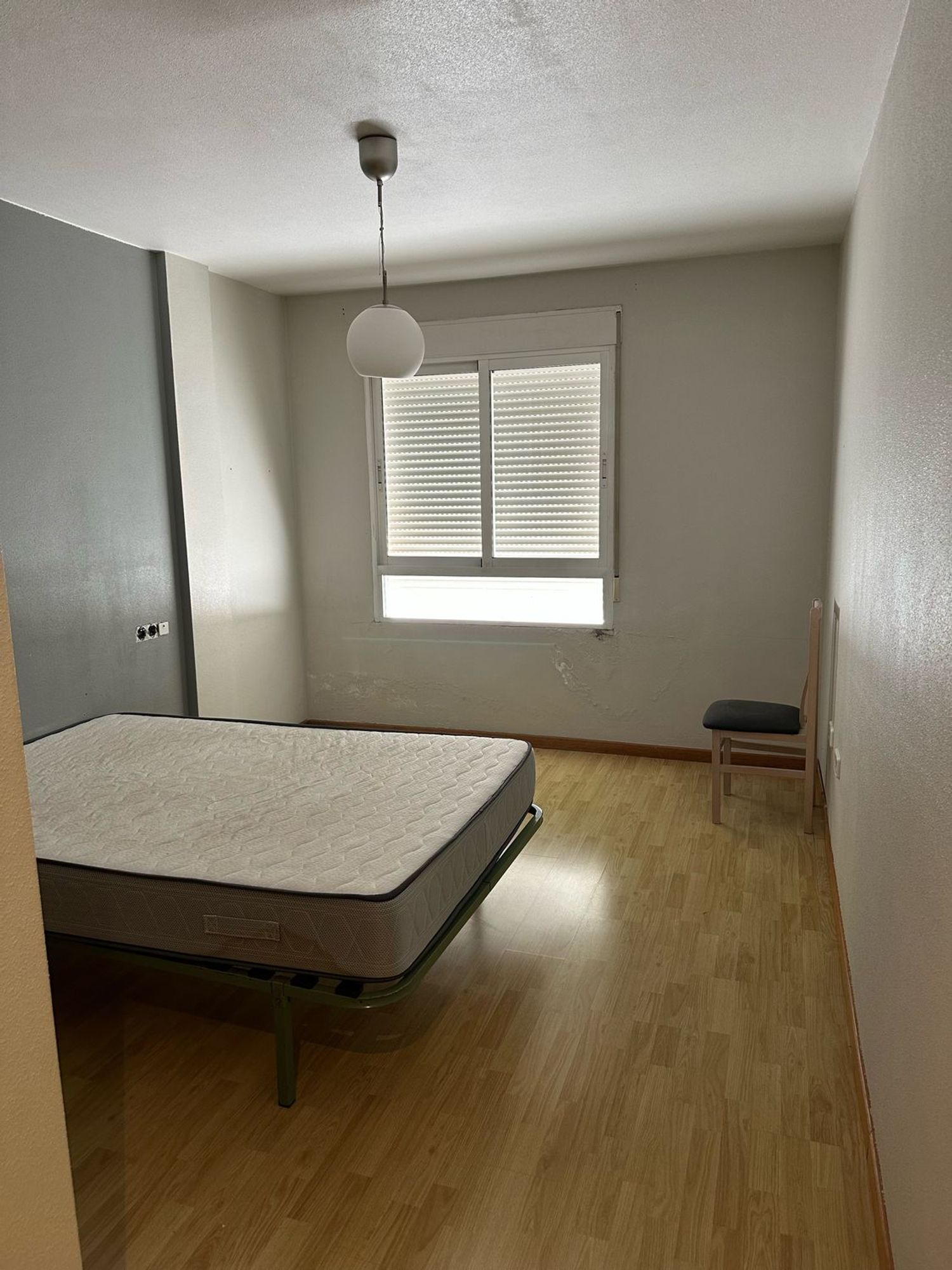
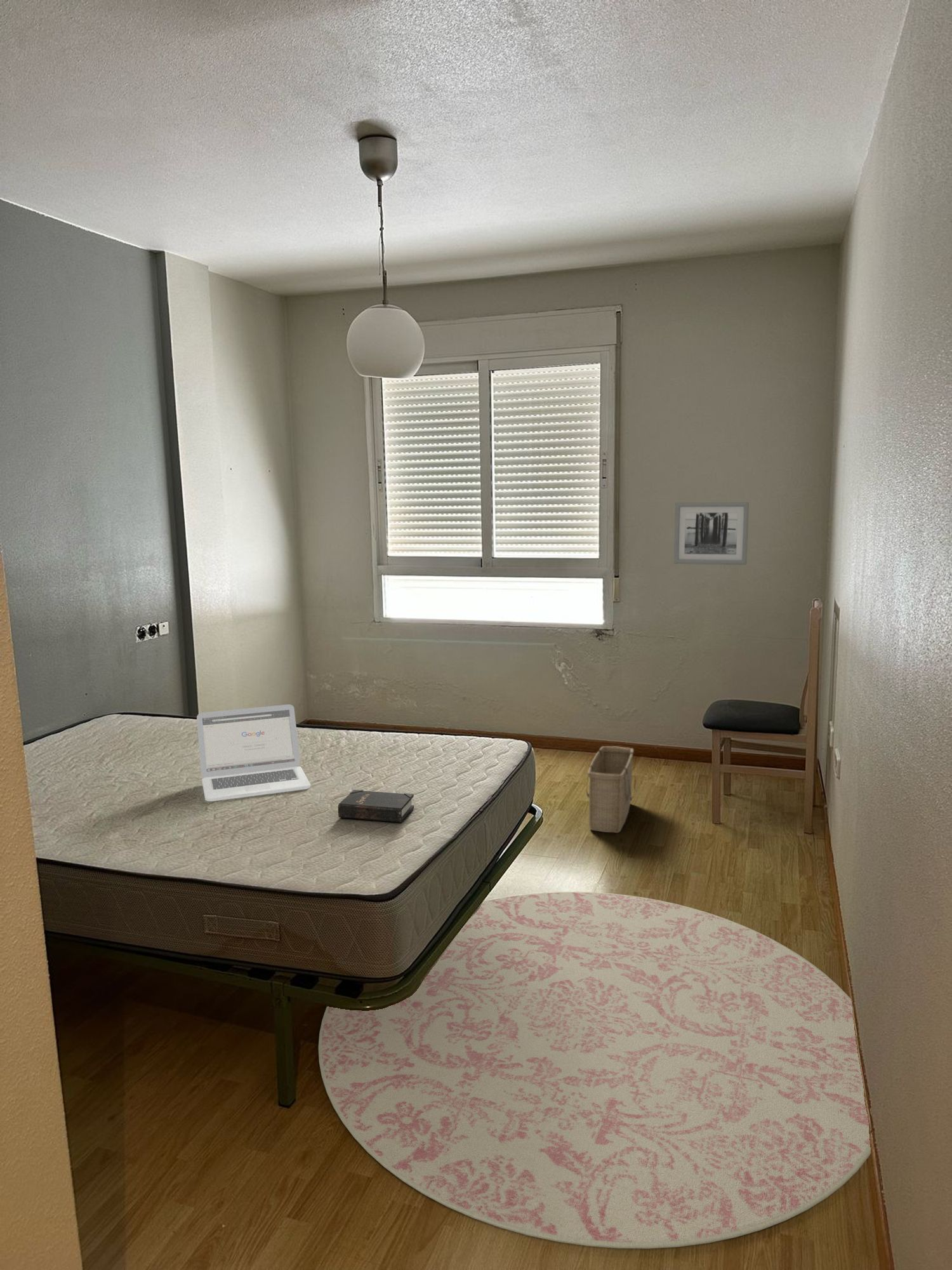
+ hardback book (376, 806)
+ laptop (252, 751)
+ wall art (710, 533)
+ rug (592, 1015)
+ basket (611, 788)
